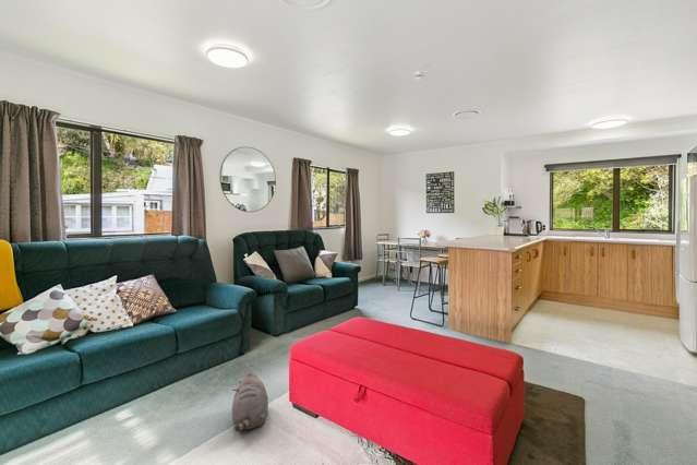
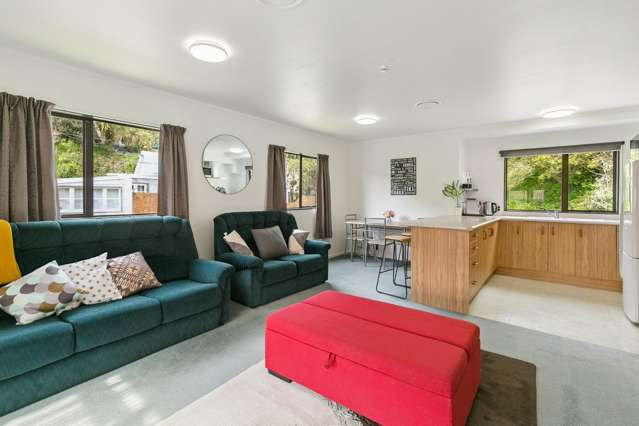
- plush toy (250, 402)
